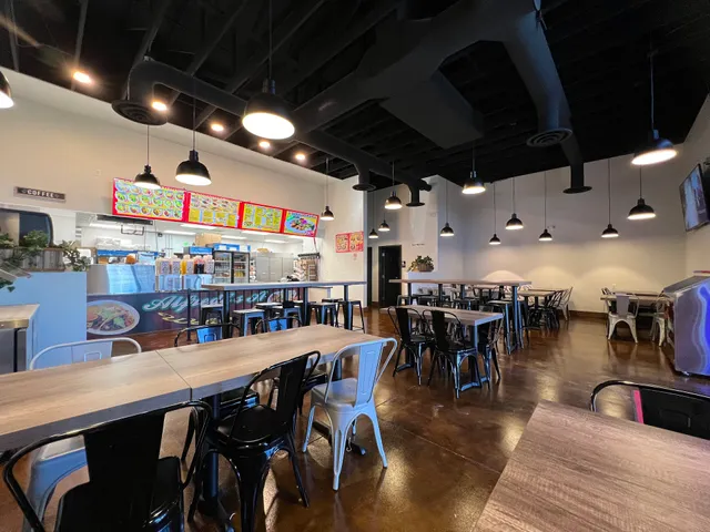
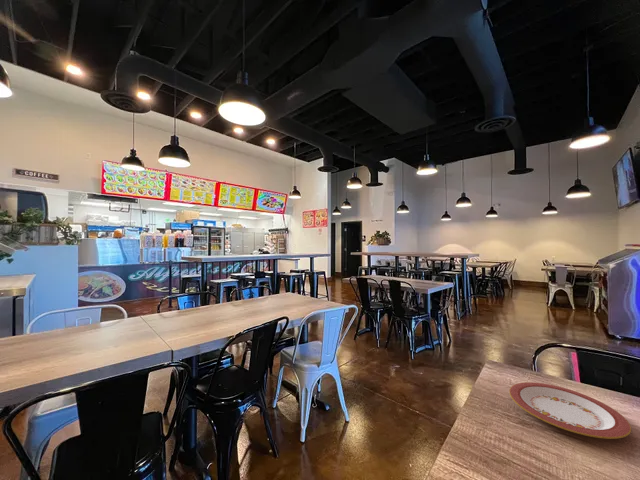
+ plate (563, 409)
